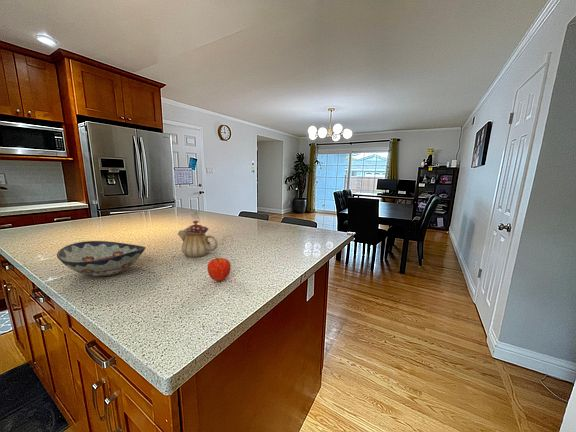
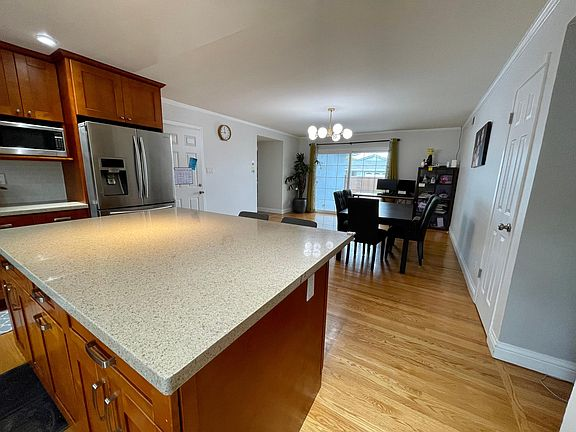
- fruit (219, 268)
- teapot (197, 237)
- decorative bowl (105, 259)
